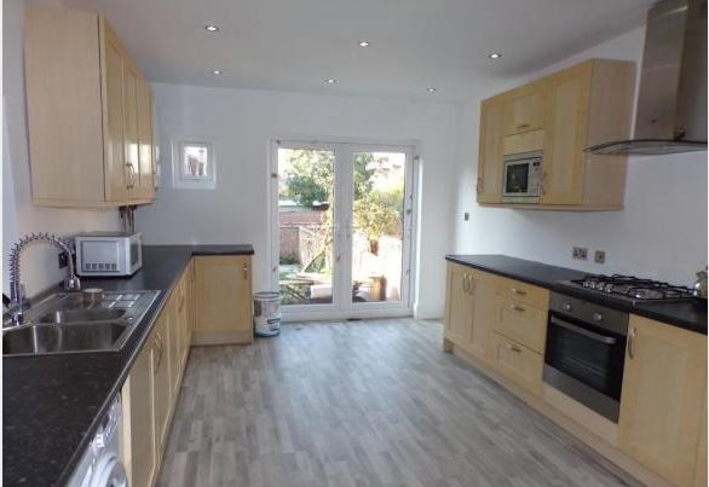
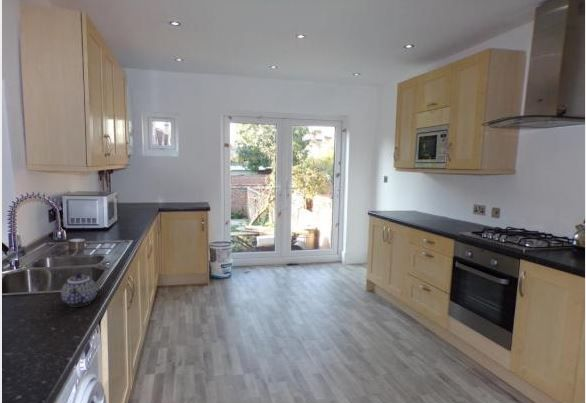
+ teapot (79, 288)
